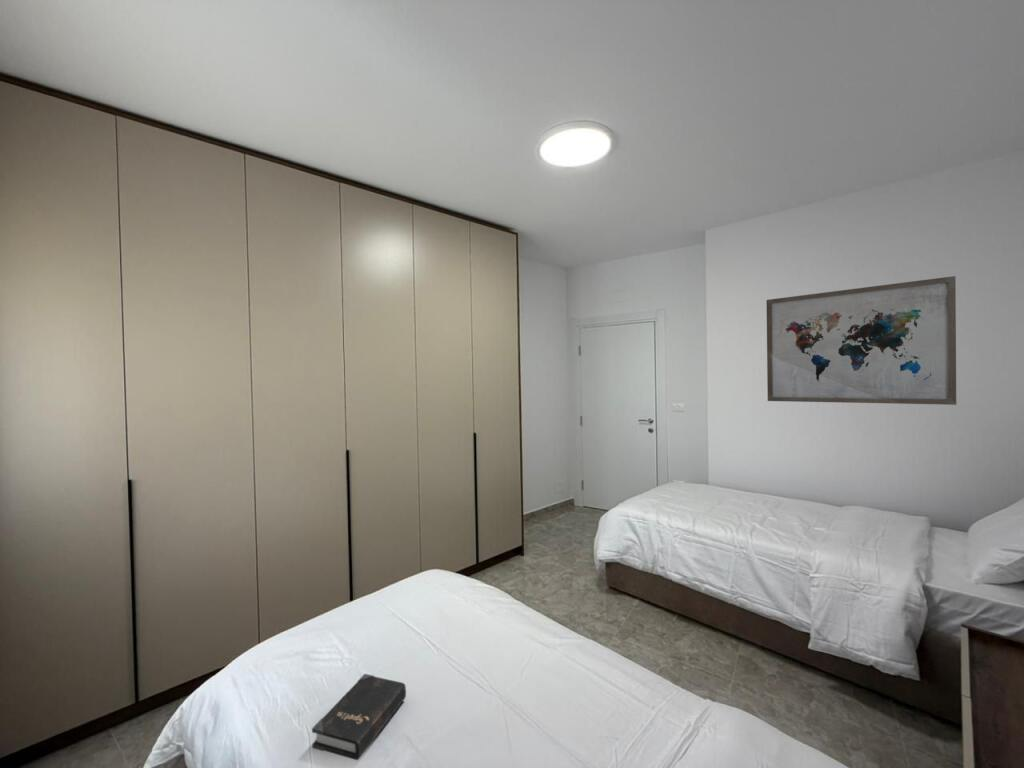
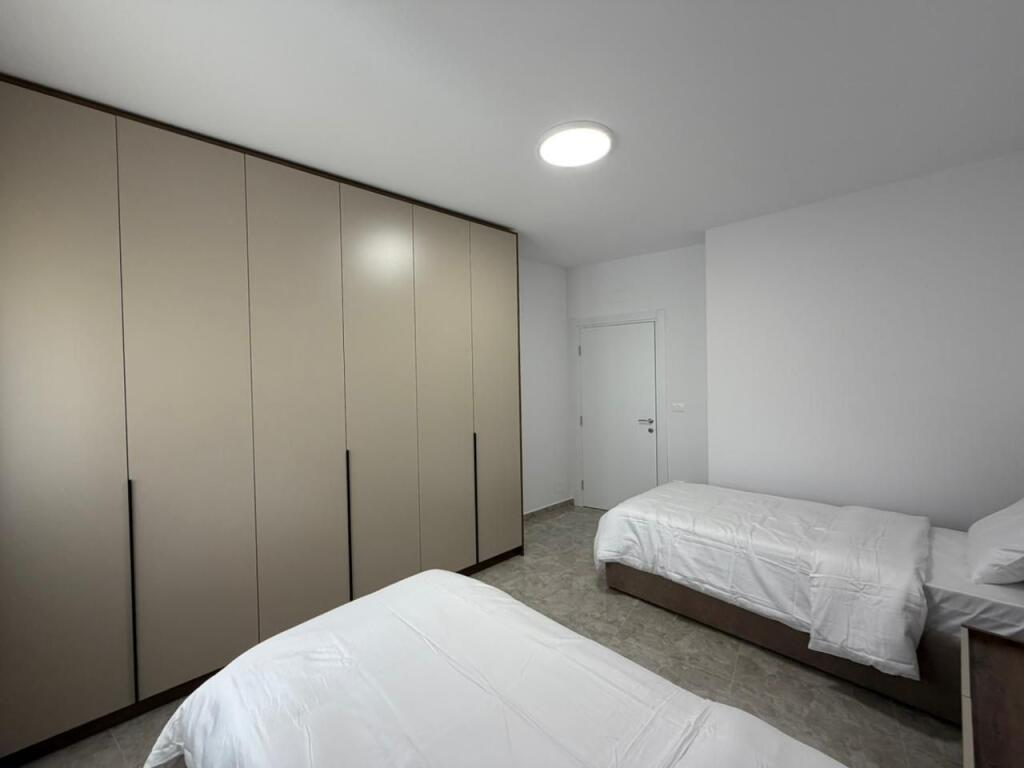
- hardback book (362, 713)
- wall art (850, 346)
